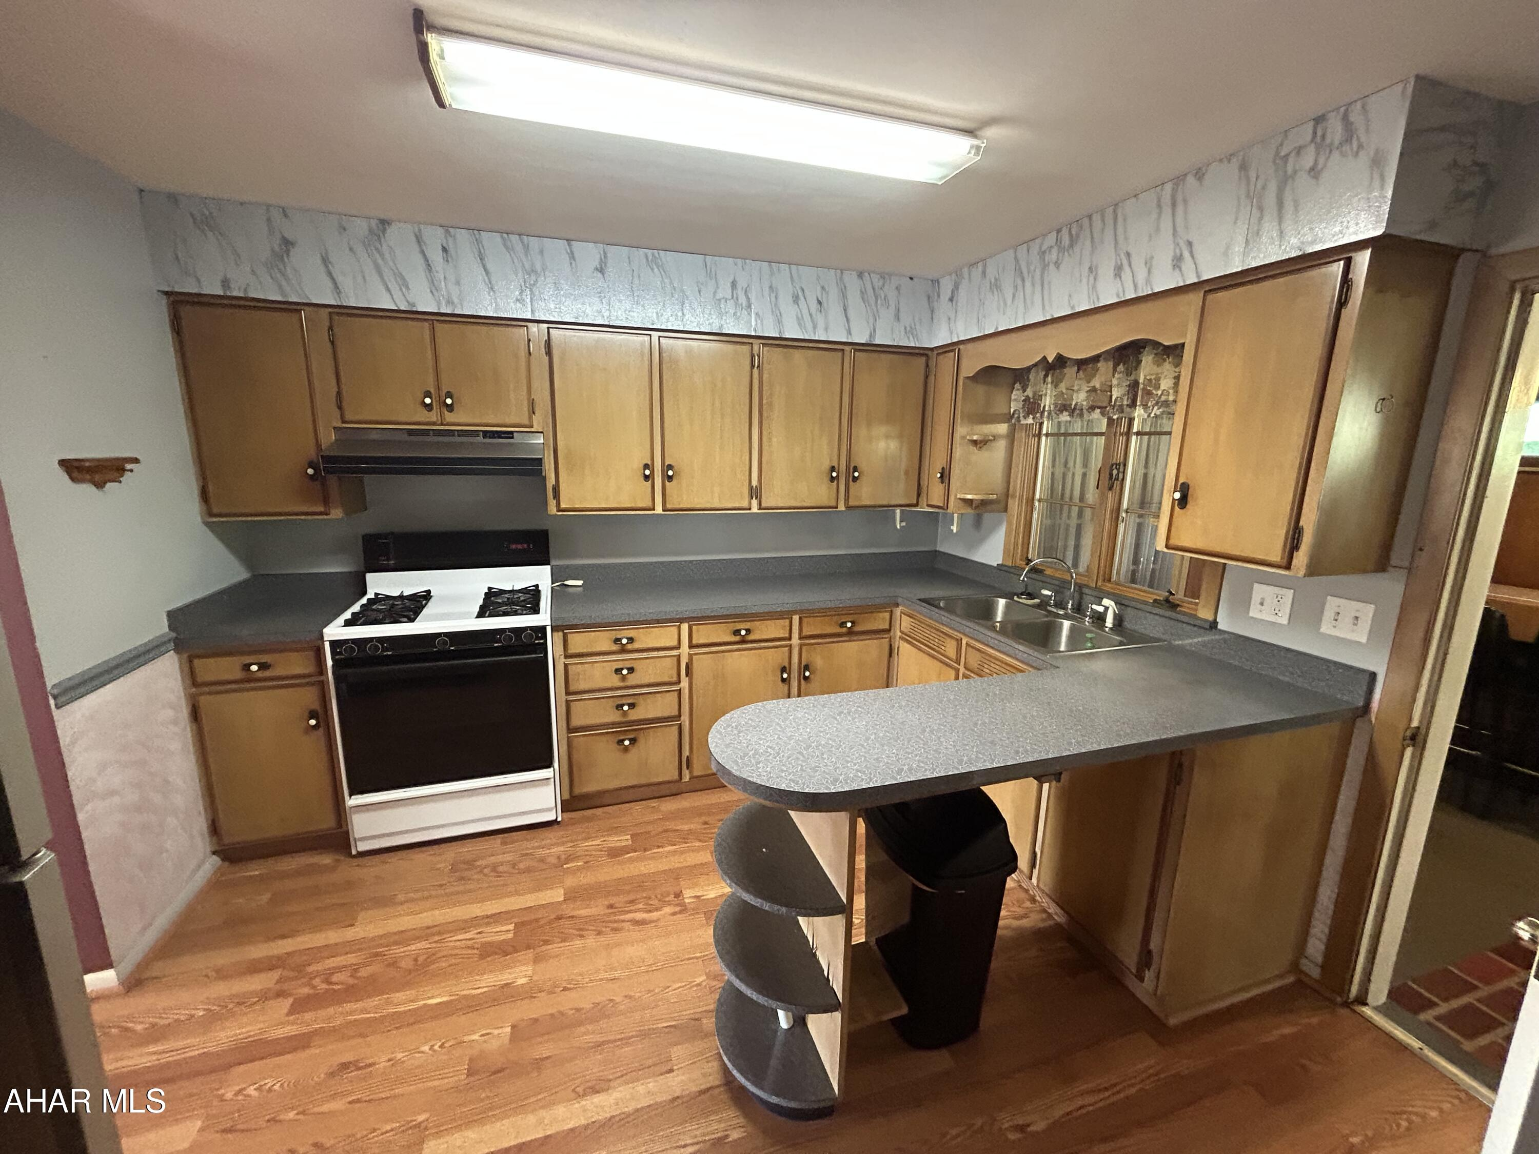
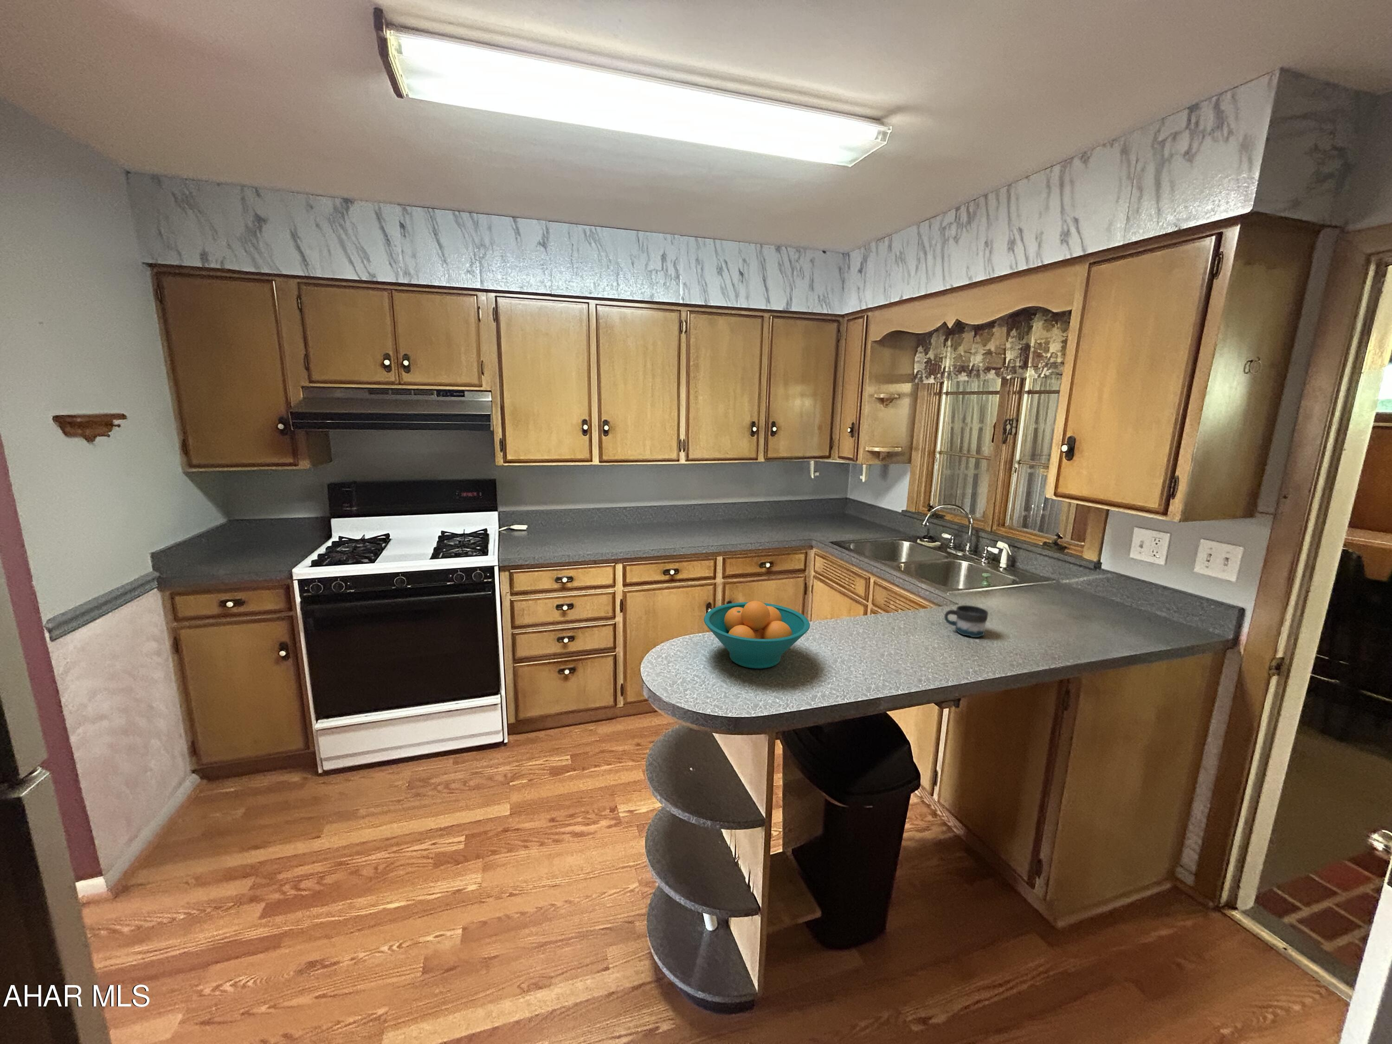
+ fruit bowl (756, 631)
+ mug (968, 622)
